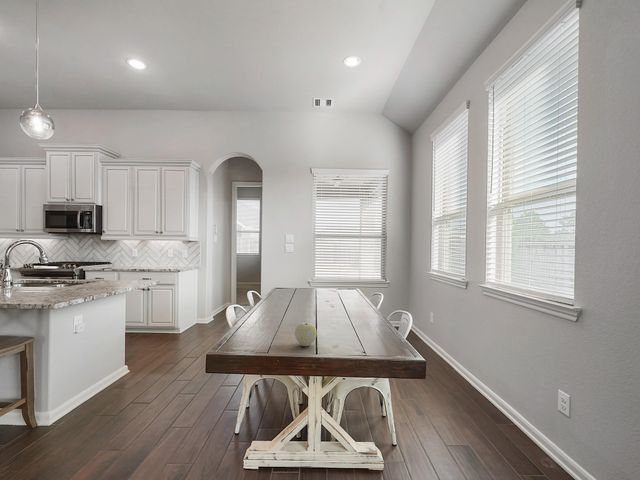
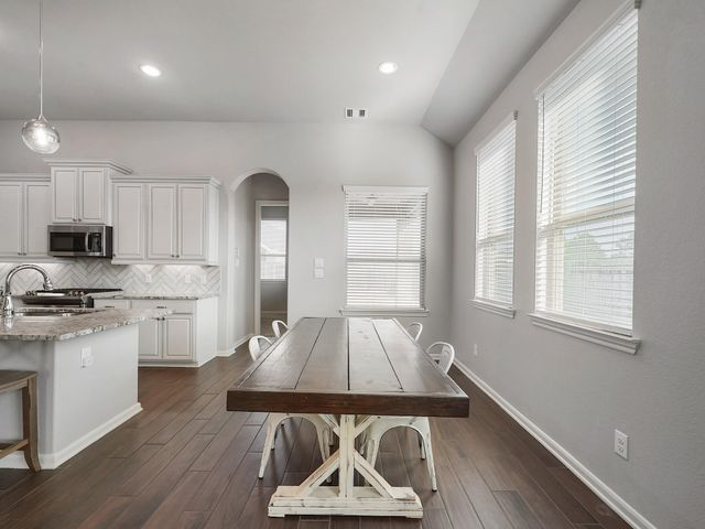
- fruit (305, 334)
